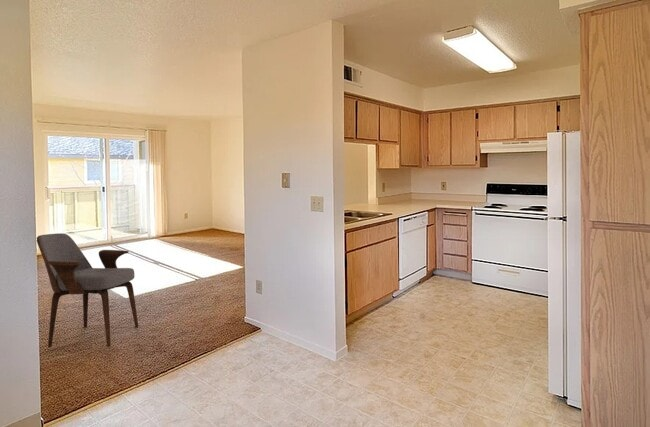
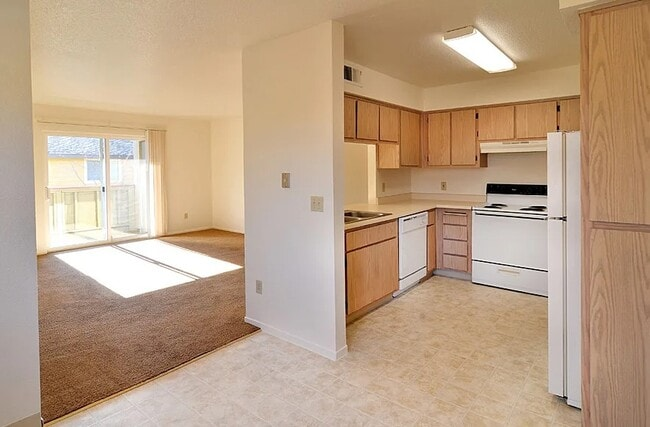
- armchair (86, 285)
